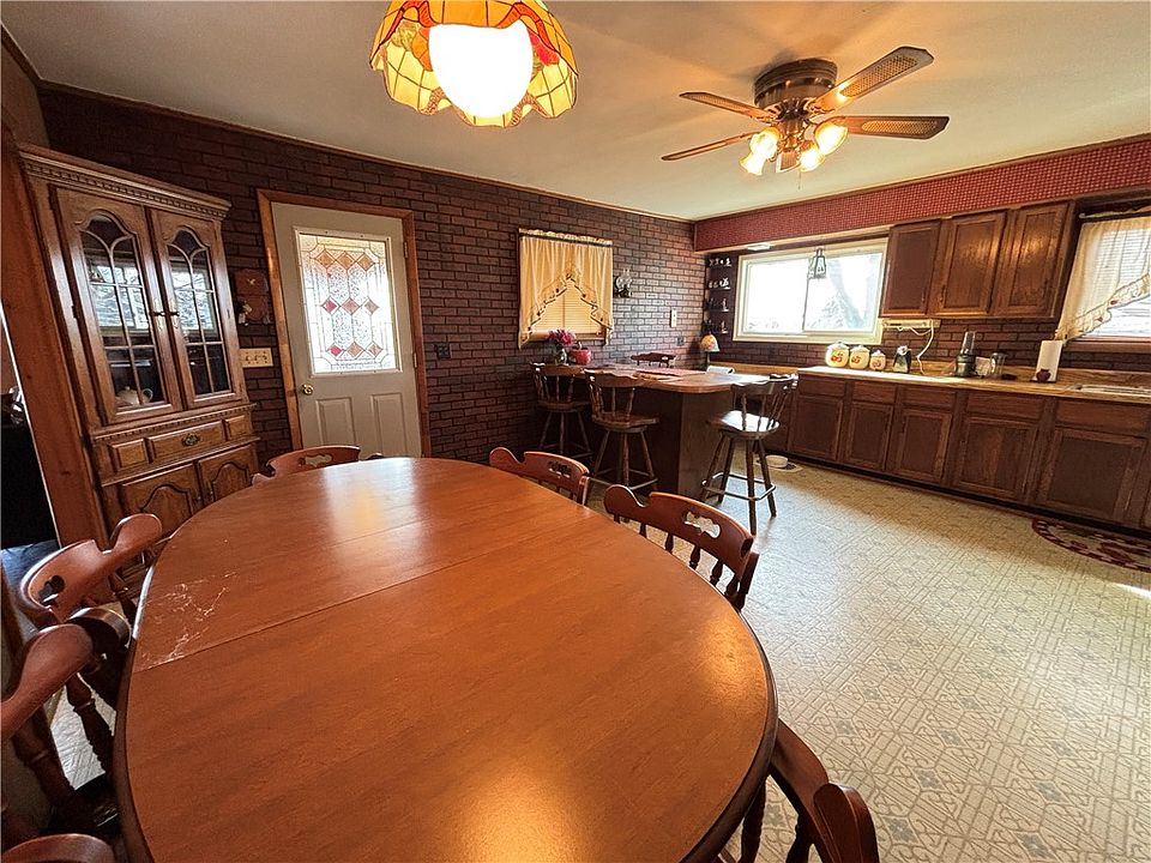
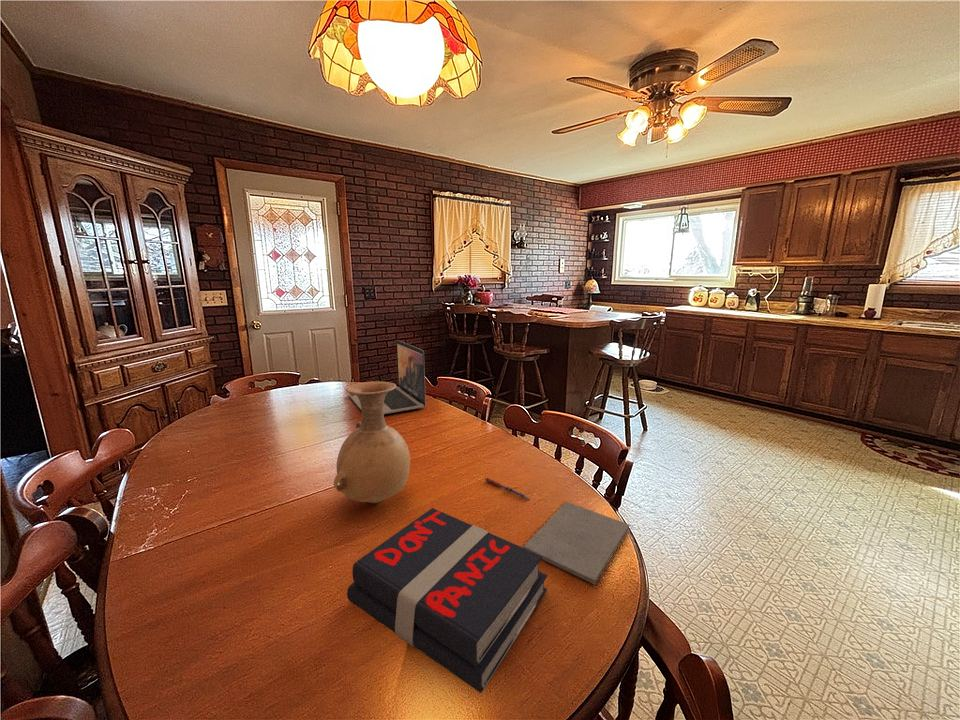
+ vase (372, 445)
+ laptop (398, 374)
+ pen (506, 487)
+ notepad (578, 536)
+ book (449, 578)
